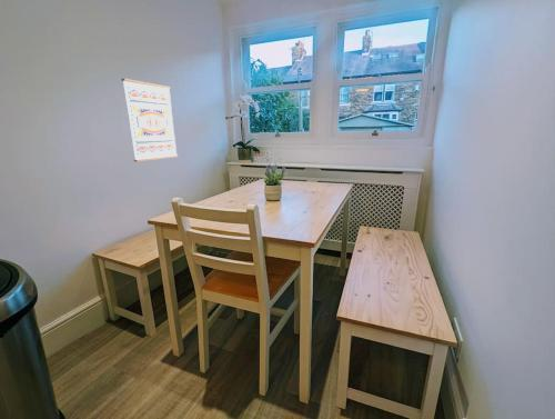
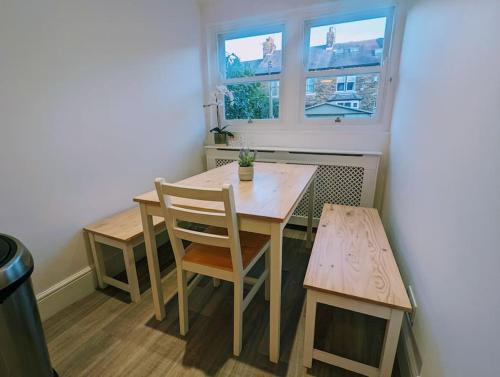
- wall art (153, 122)
